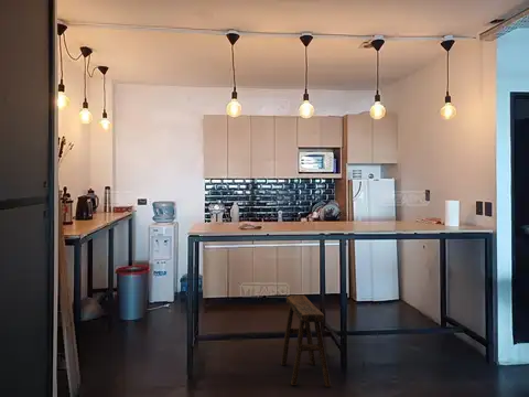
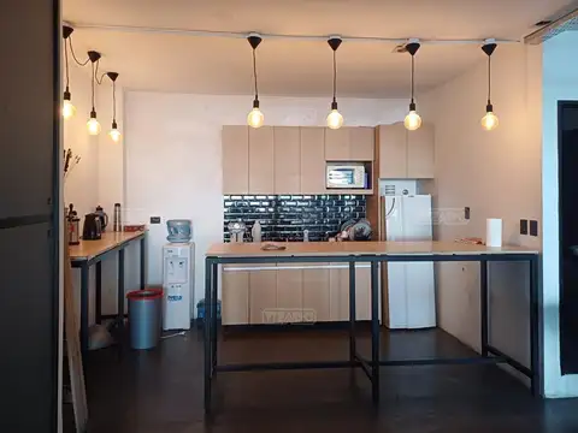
- stool (302, 339)
